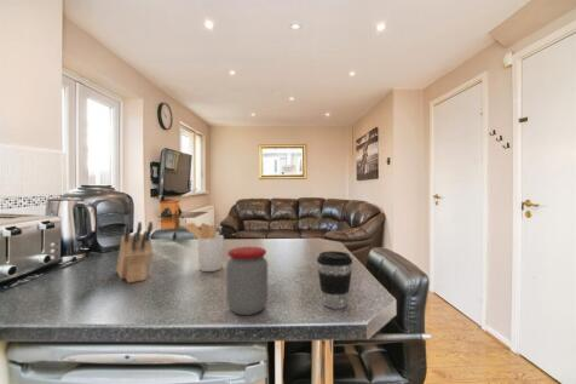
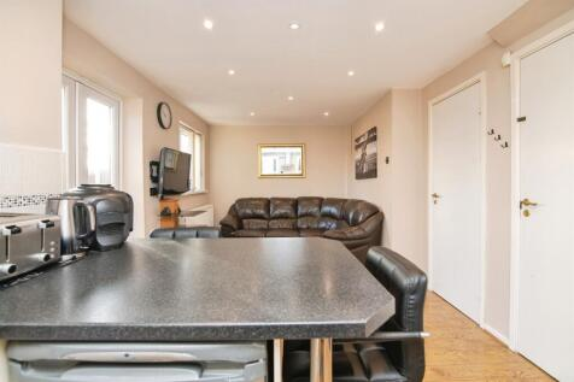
- coffee cup (334, 279)
- knife block (134, 247)
- utensil holder (203, 245)
- jar (247, 279)
